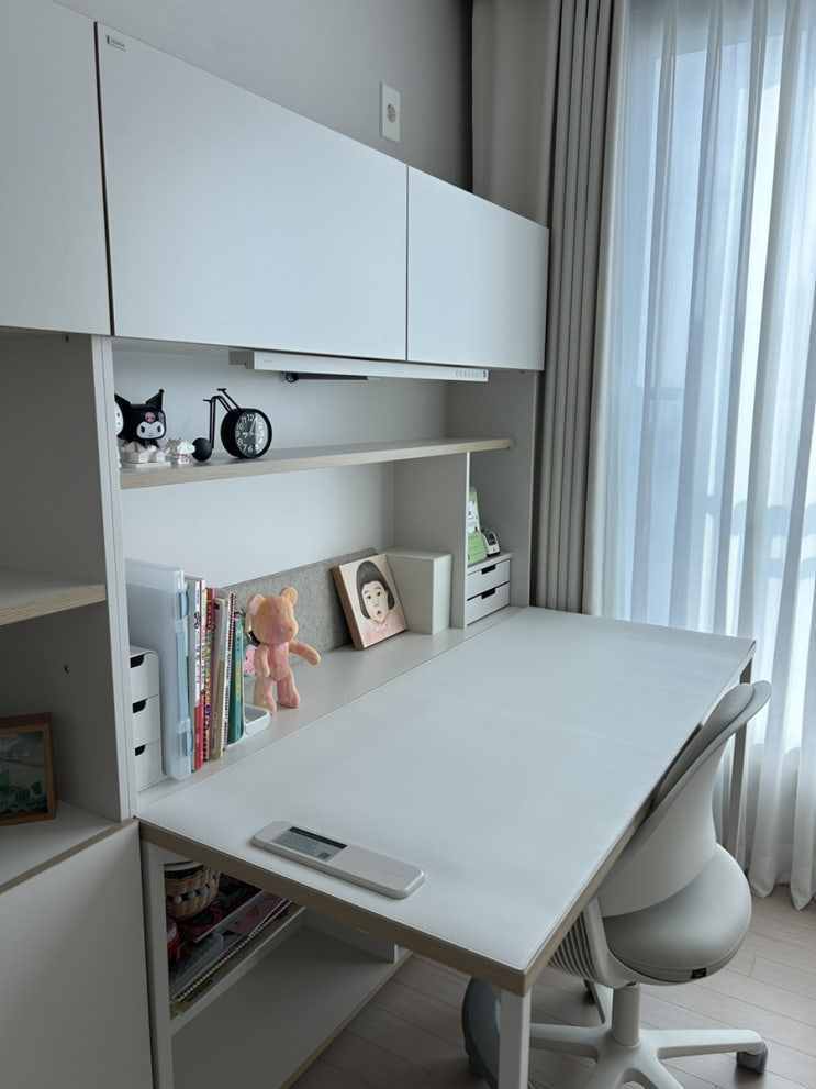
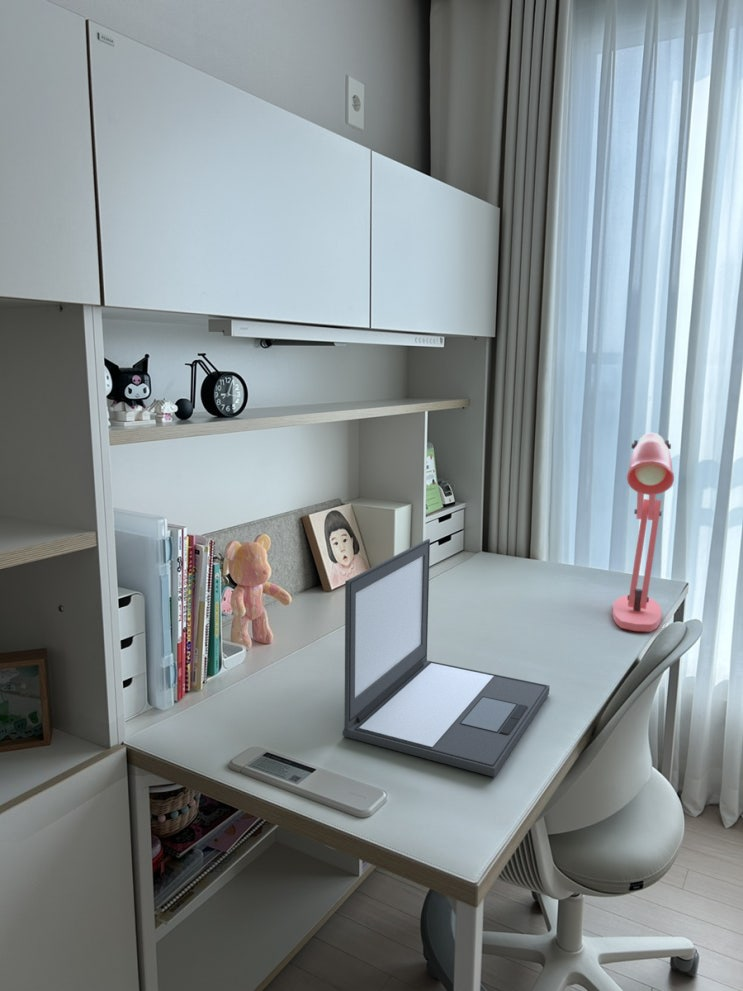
+ laptop (451, 665)
+ desk lamp (643, 525)
